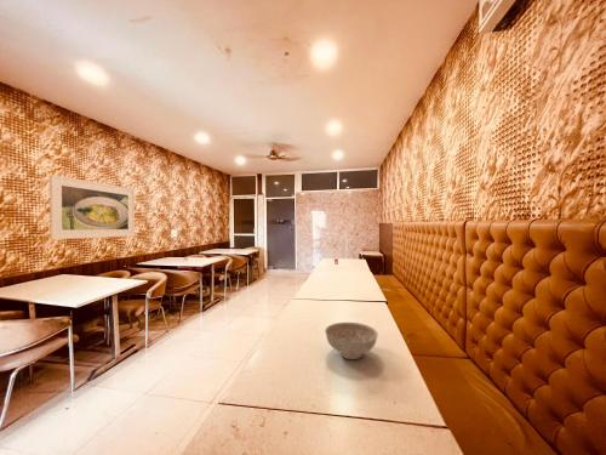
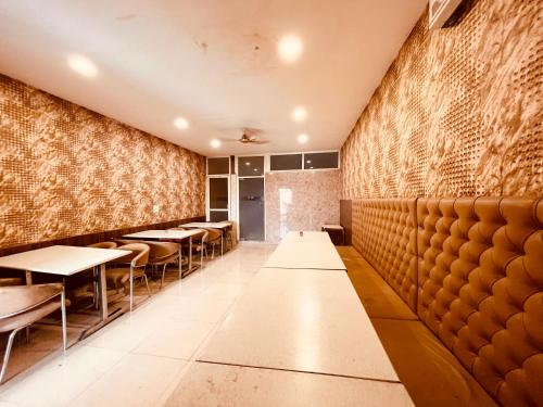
- decorative bowl (350, 342)
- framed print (98, 210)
